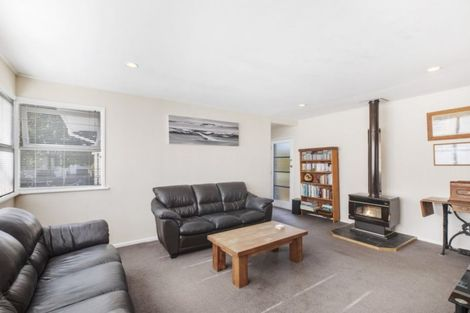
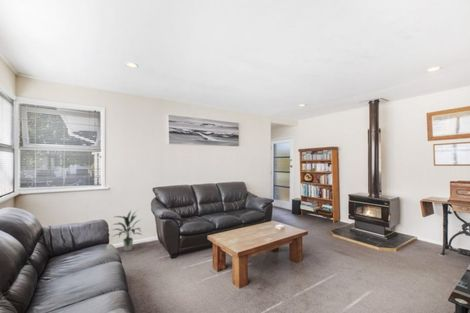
+ indoor plant (127, 230)
